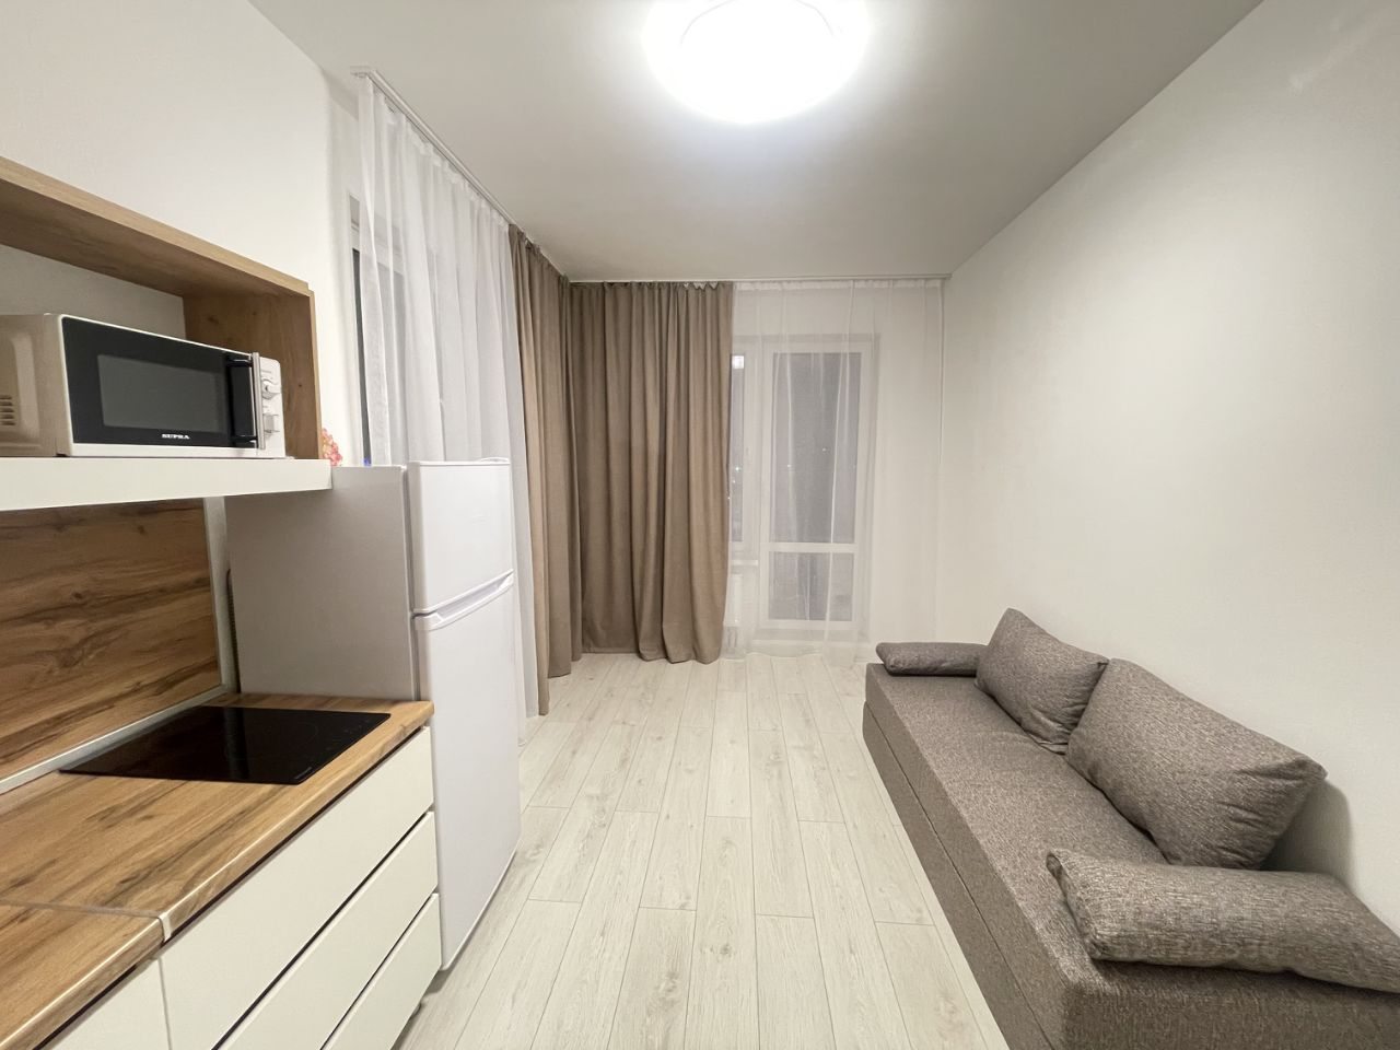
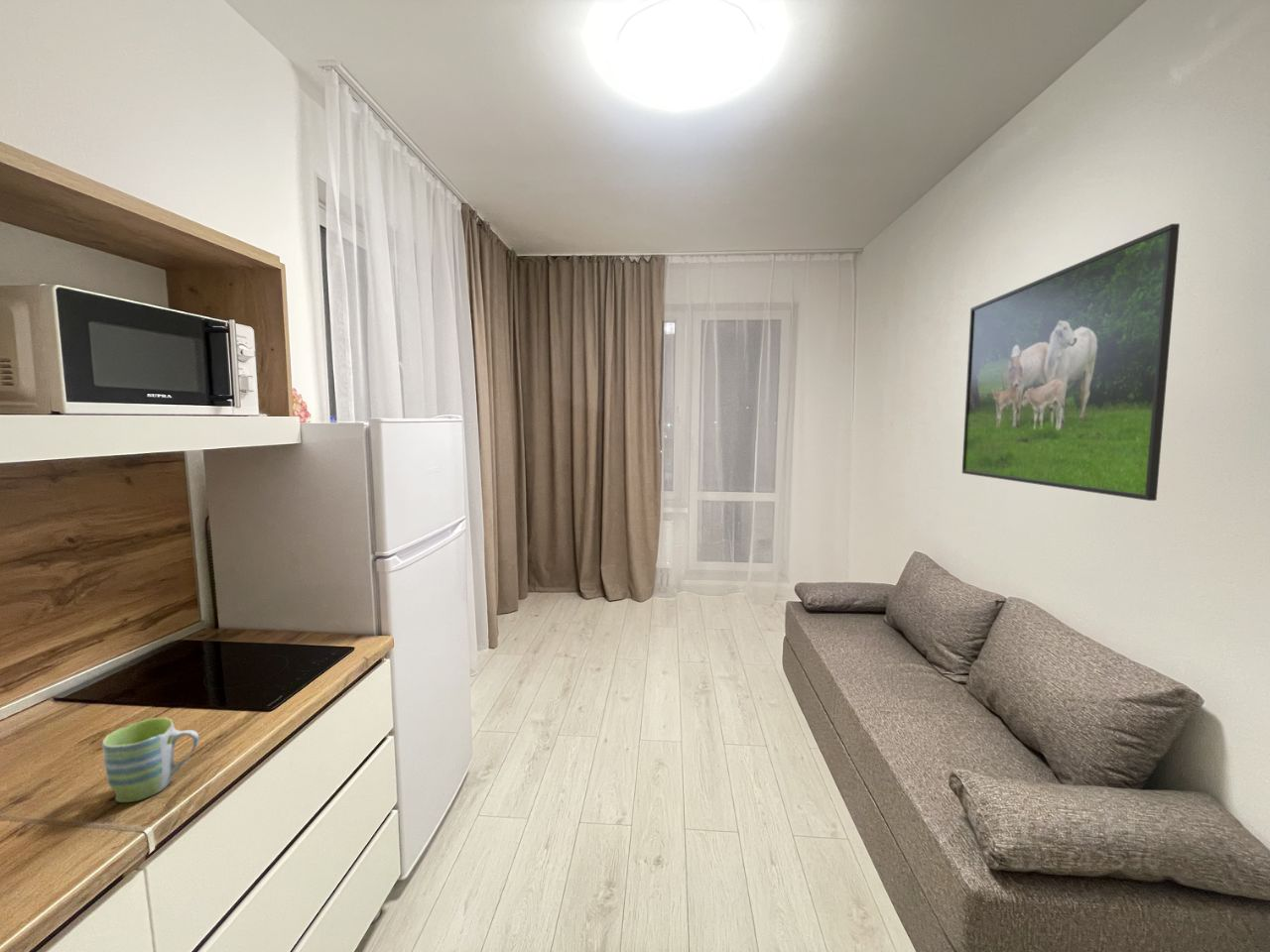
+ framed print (1041, 381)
+ mug (154, 757)
